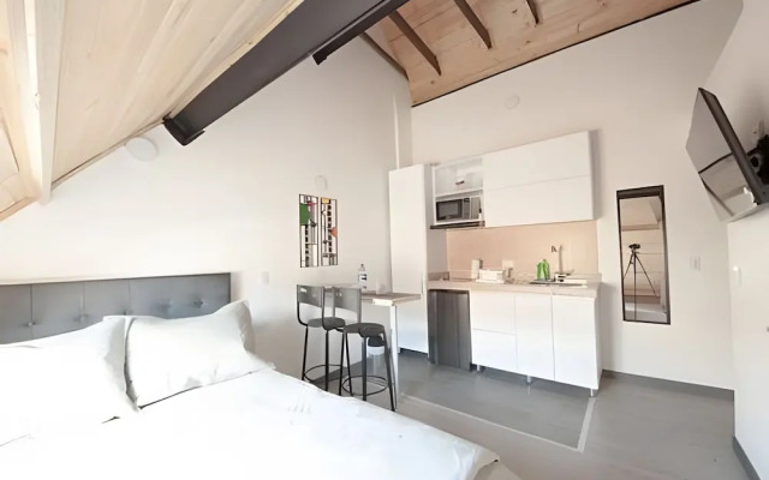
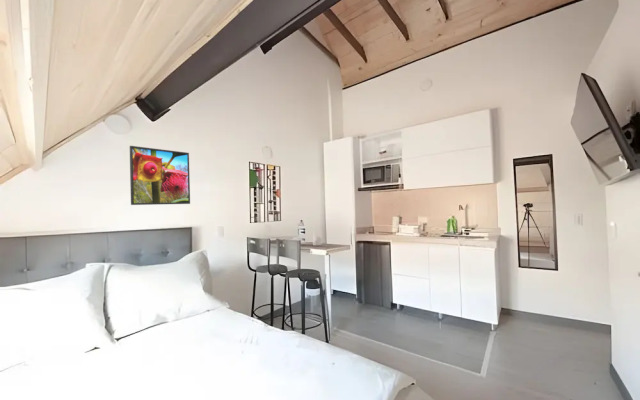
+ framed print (162, 176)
